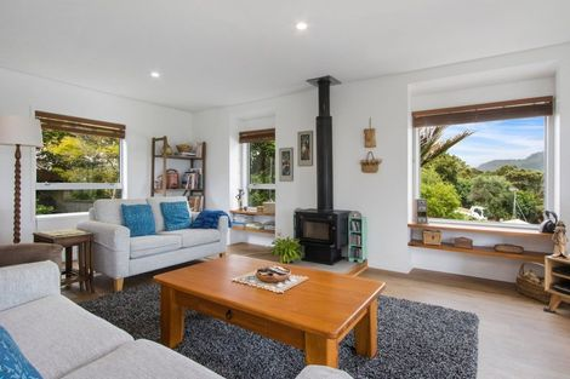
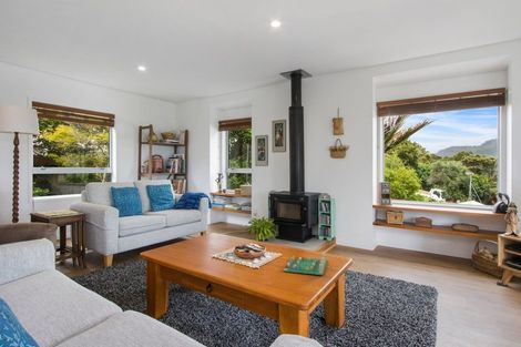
+ board game (306, 261)
